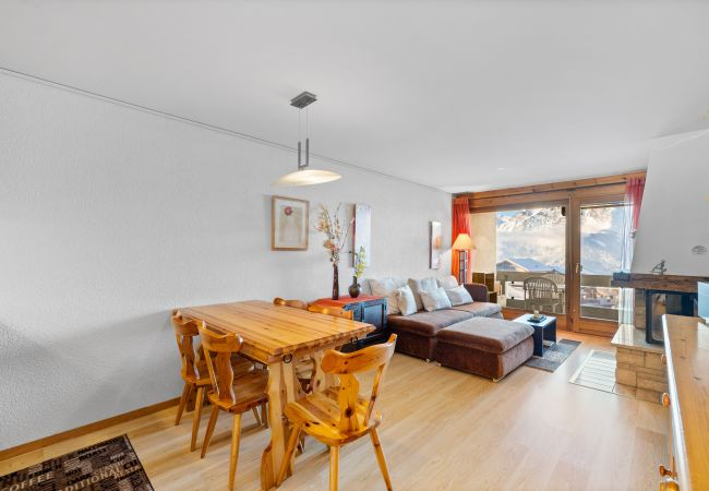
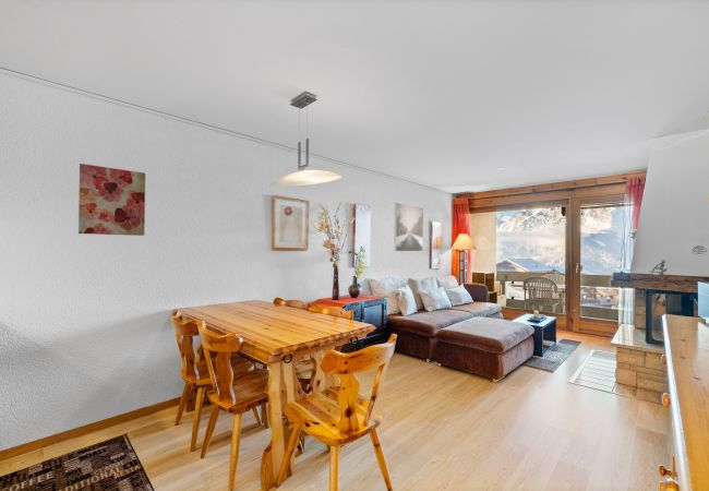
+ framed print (409, 228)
+ wall art (113, 201)
